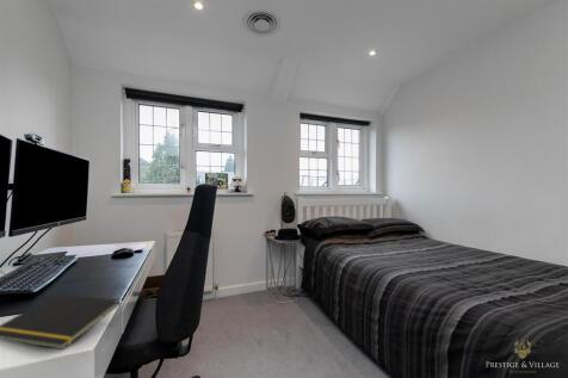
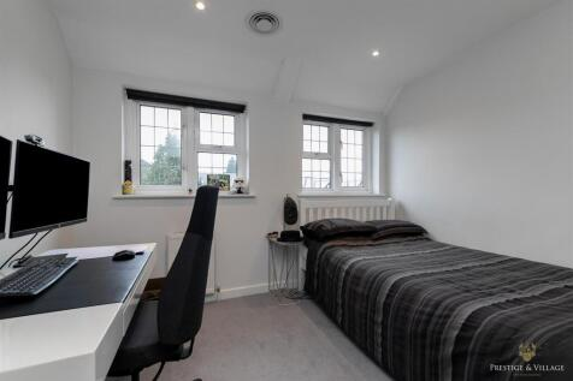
- notepad (58, 317)
